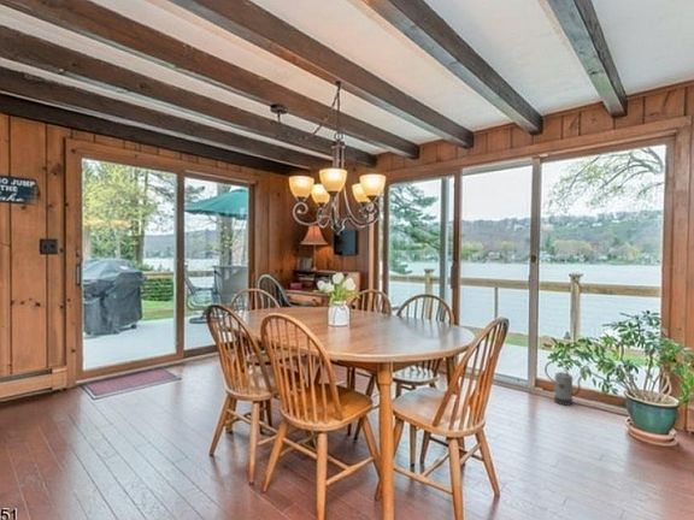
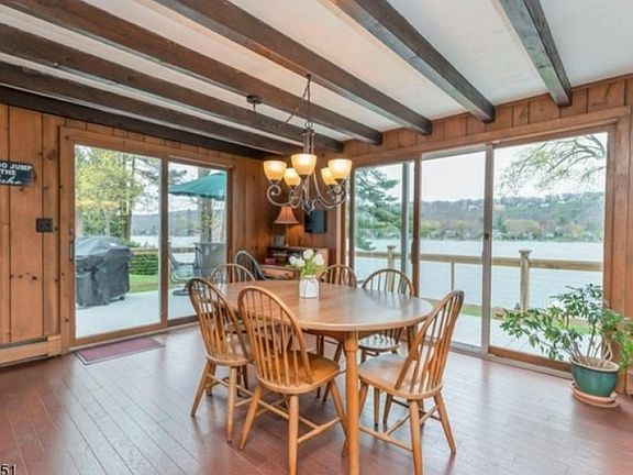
- watering can (564, 382)
